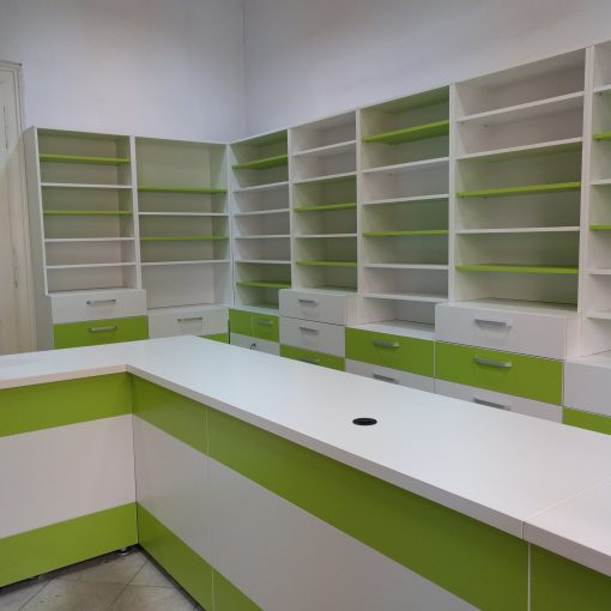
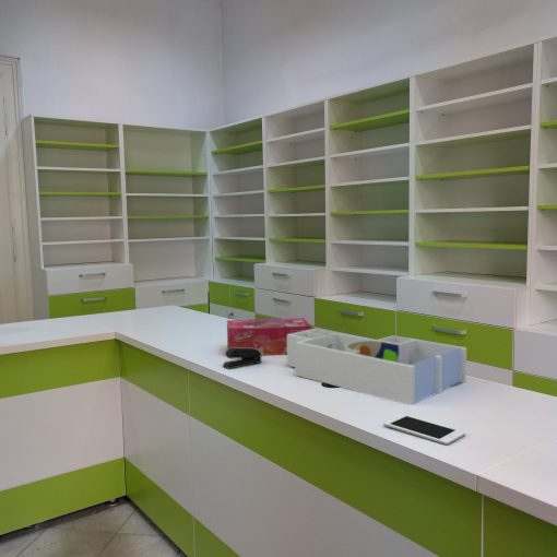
+ desk organizer (365, 358)
+ stapler (242, 355)
+ tissue box (268, 336)
+ cell phone (423, 428)
